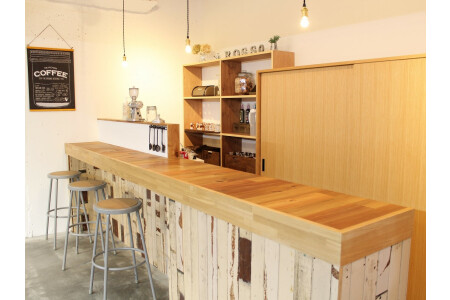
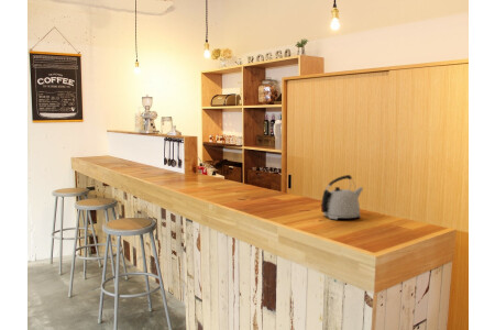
+ kettle (342, 195)
